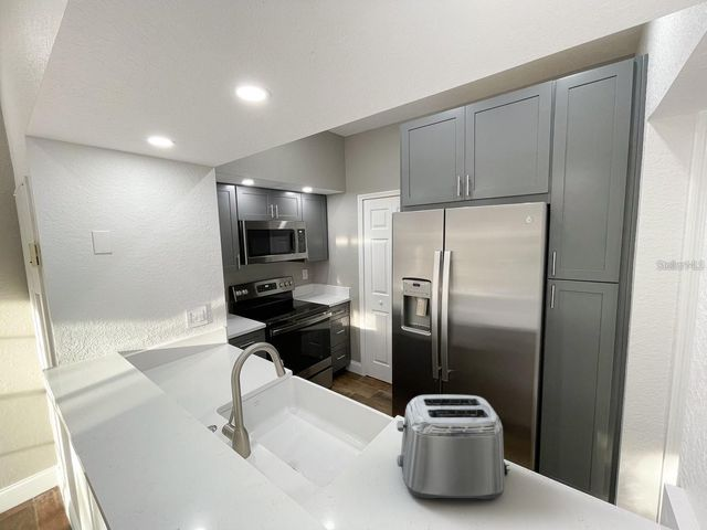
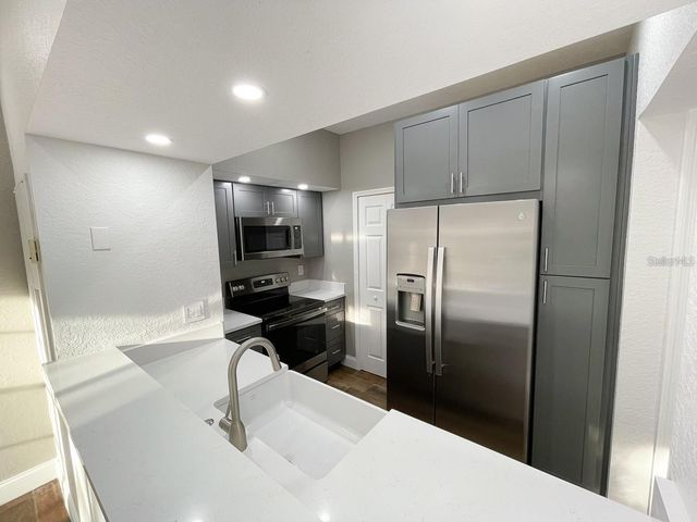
- toaster (454, 442)
